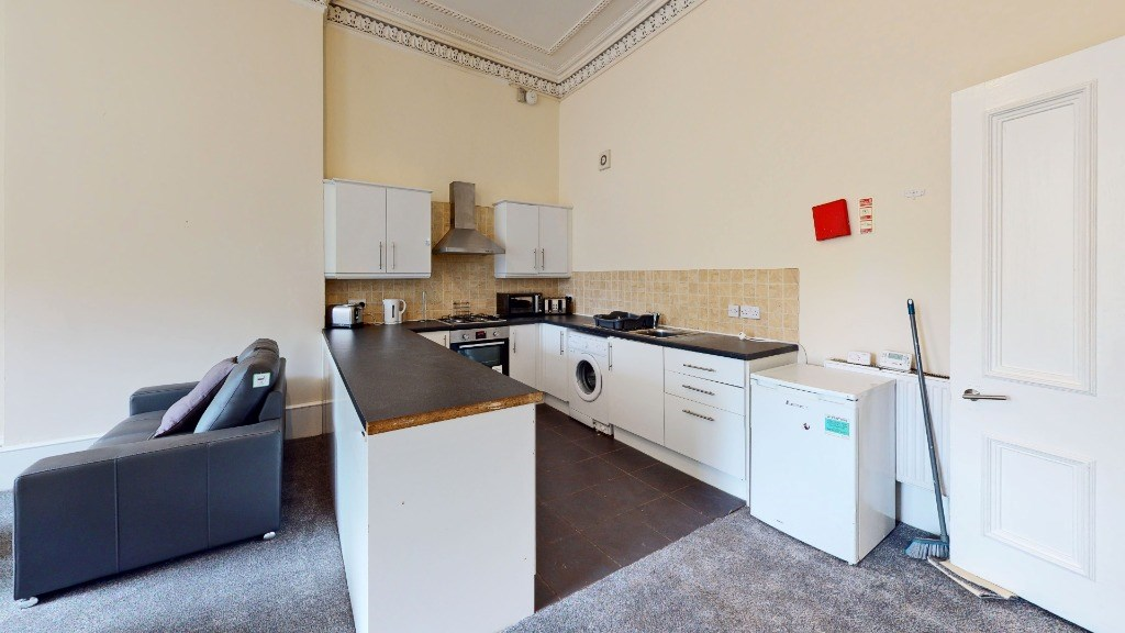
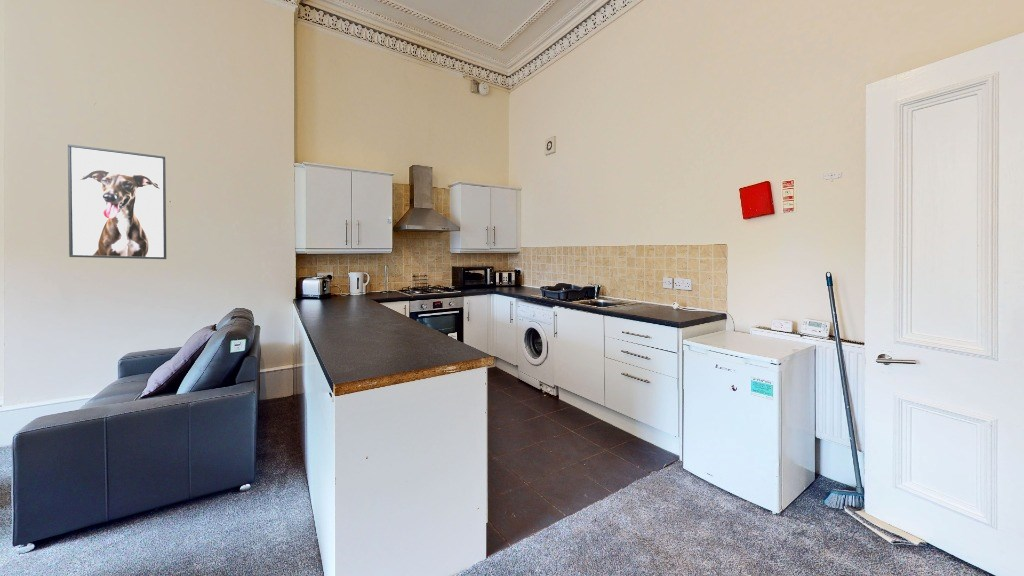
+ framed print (119, 204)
